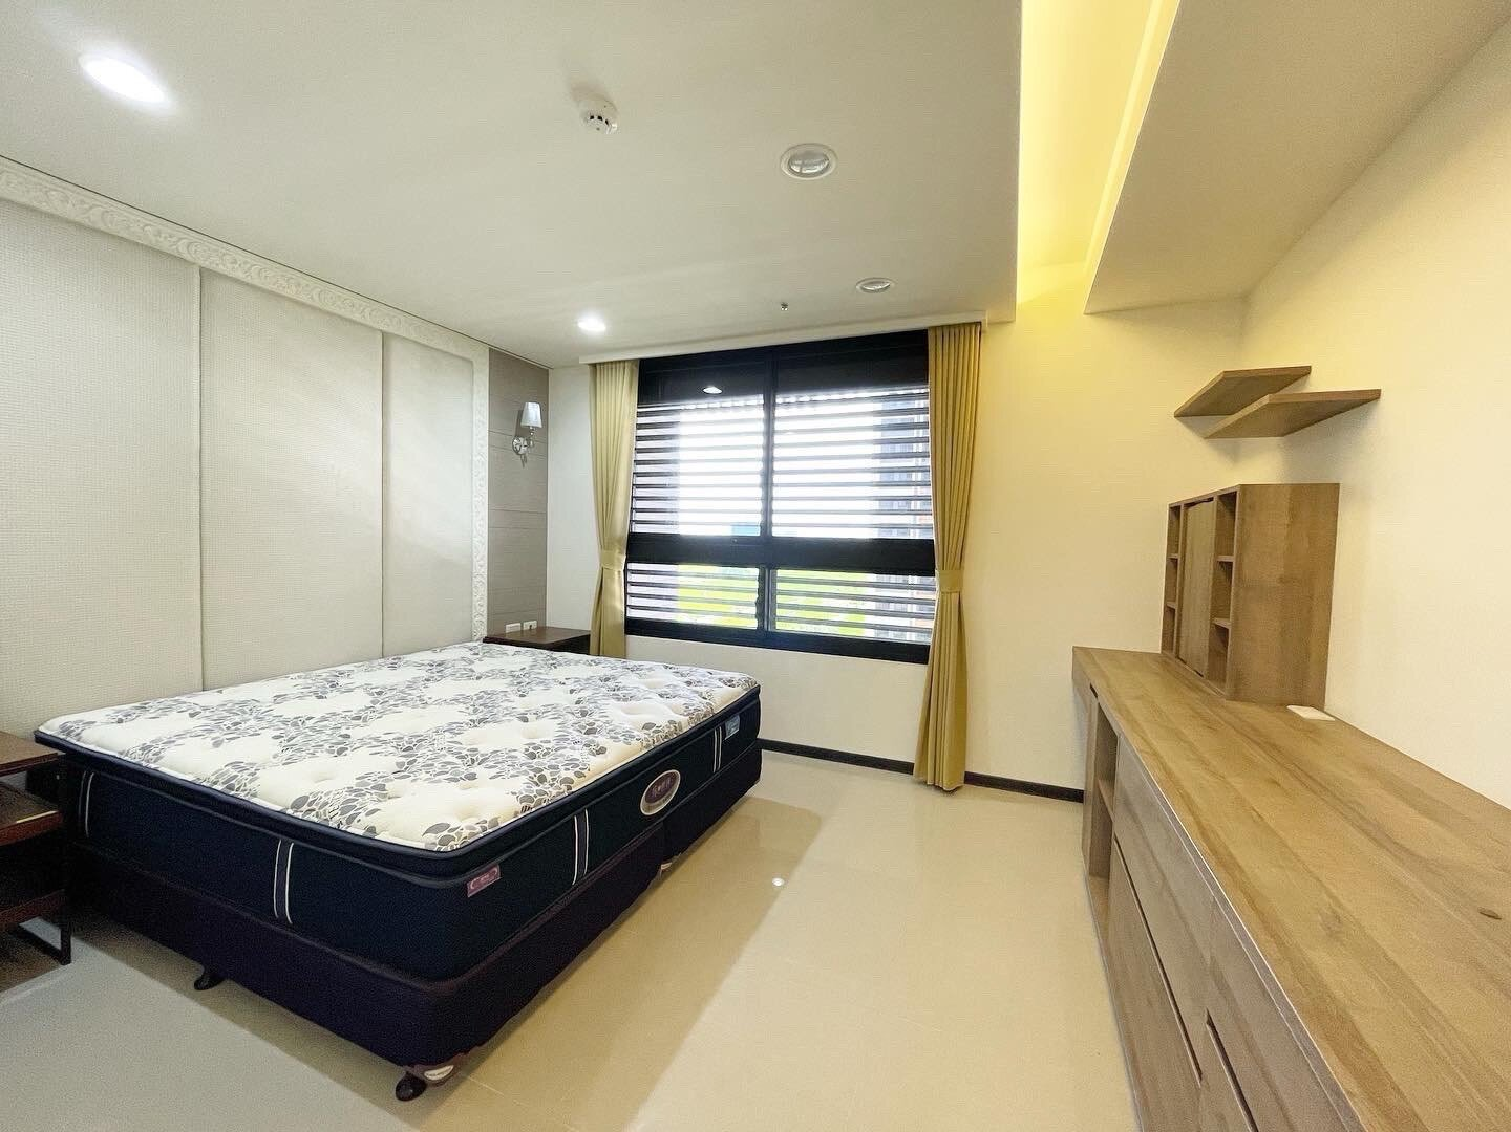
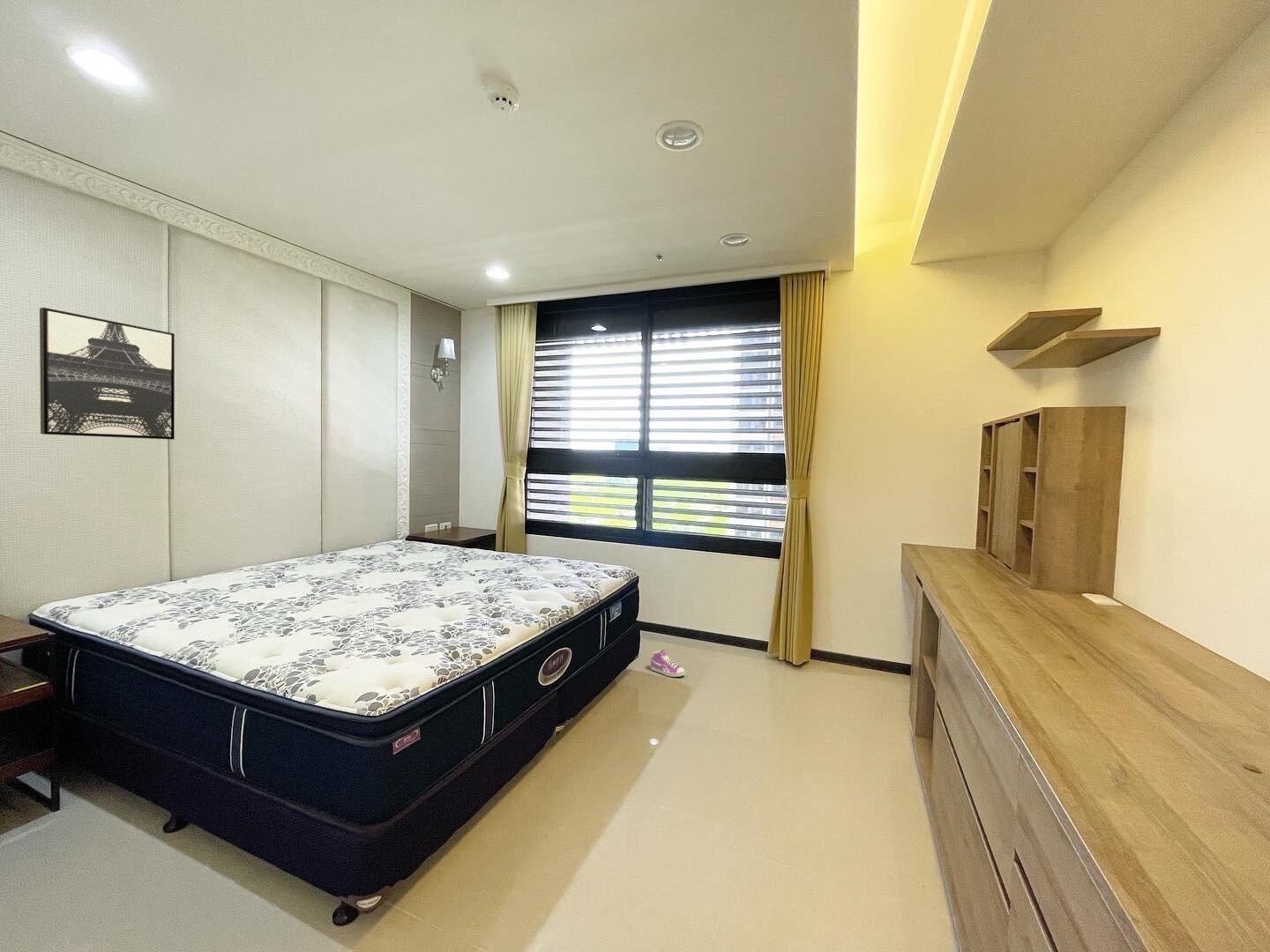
+ sneaker (667, 662)
+ wall art (113, 379)
